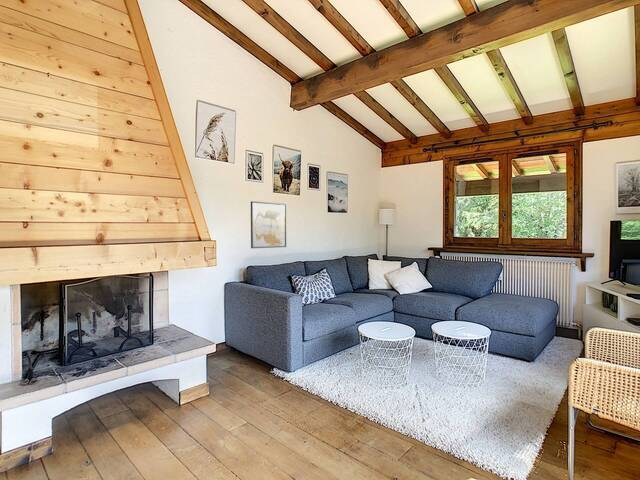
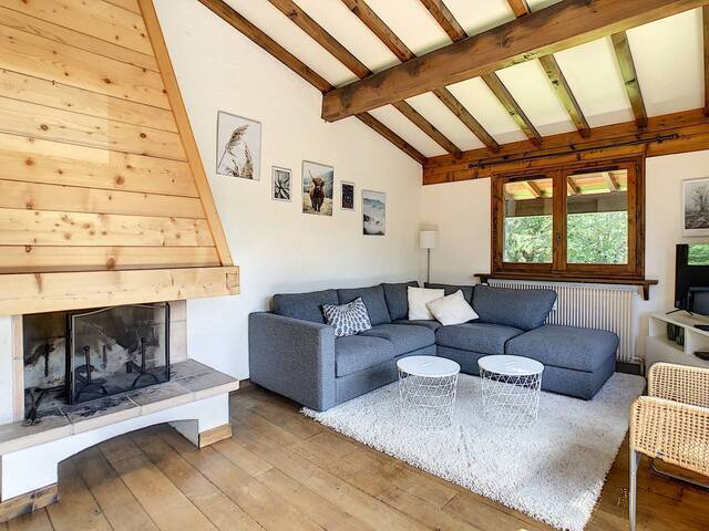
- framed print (269, 225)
